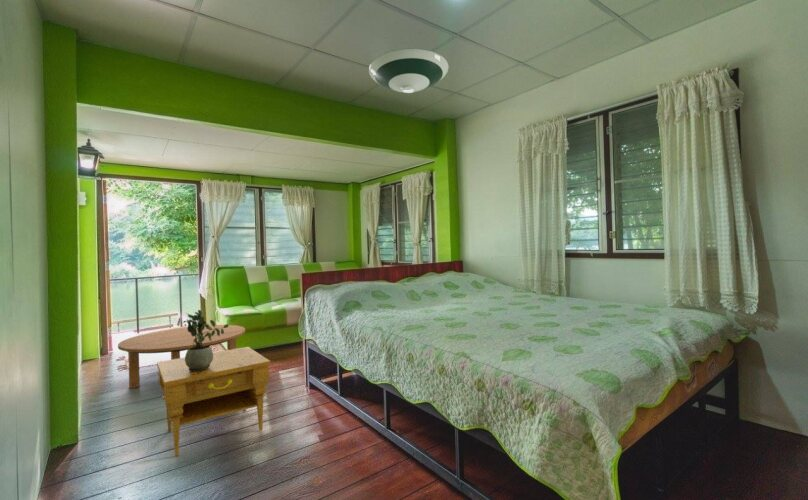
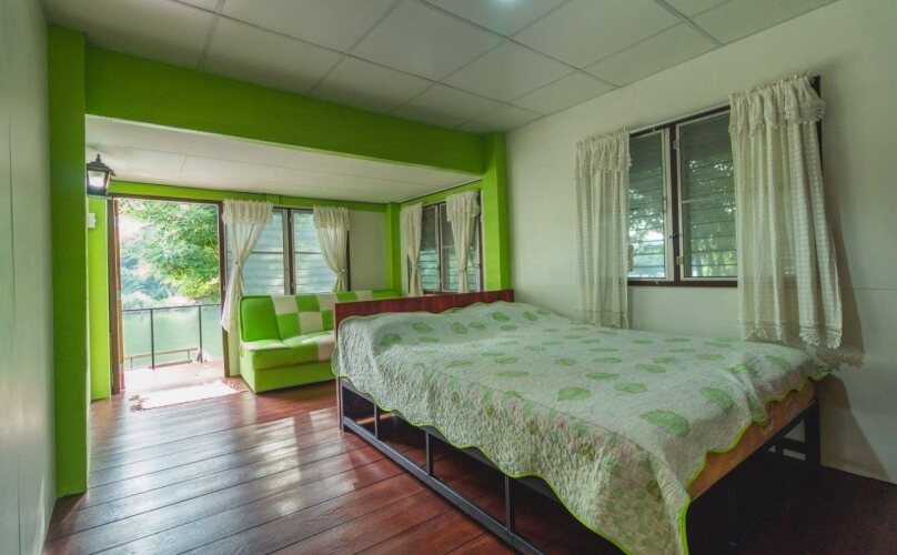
- coffee table (184, 350)
- nightstand (213, 395)
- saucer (408, 80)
- potted plant (204, 338)
